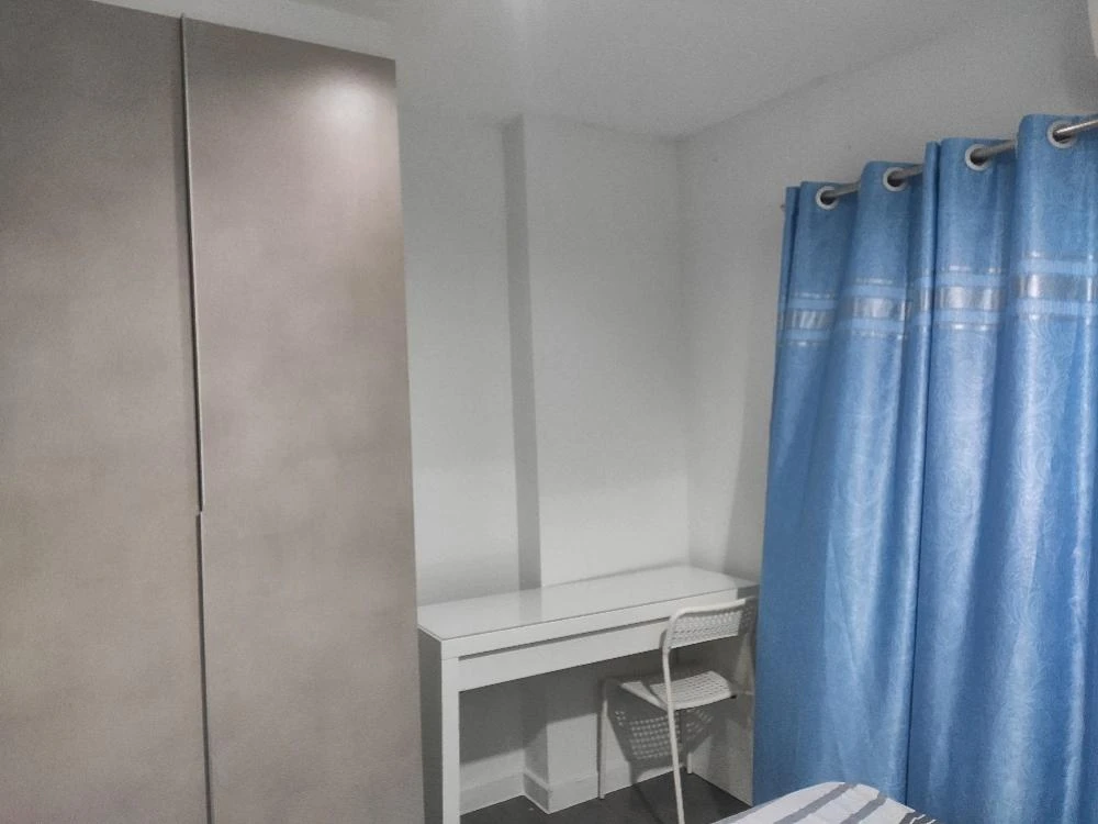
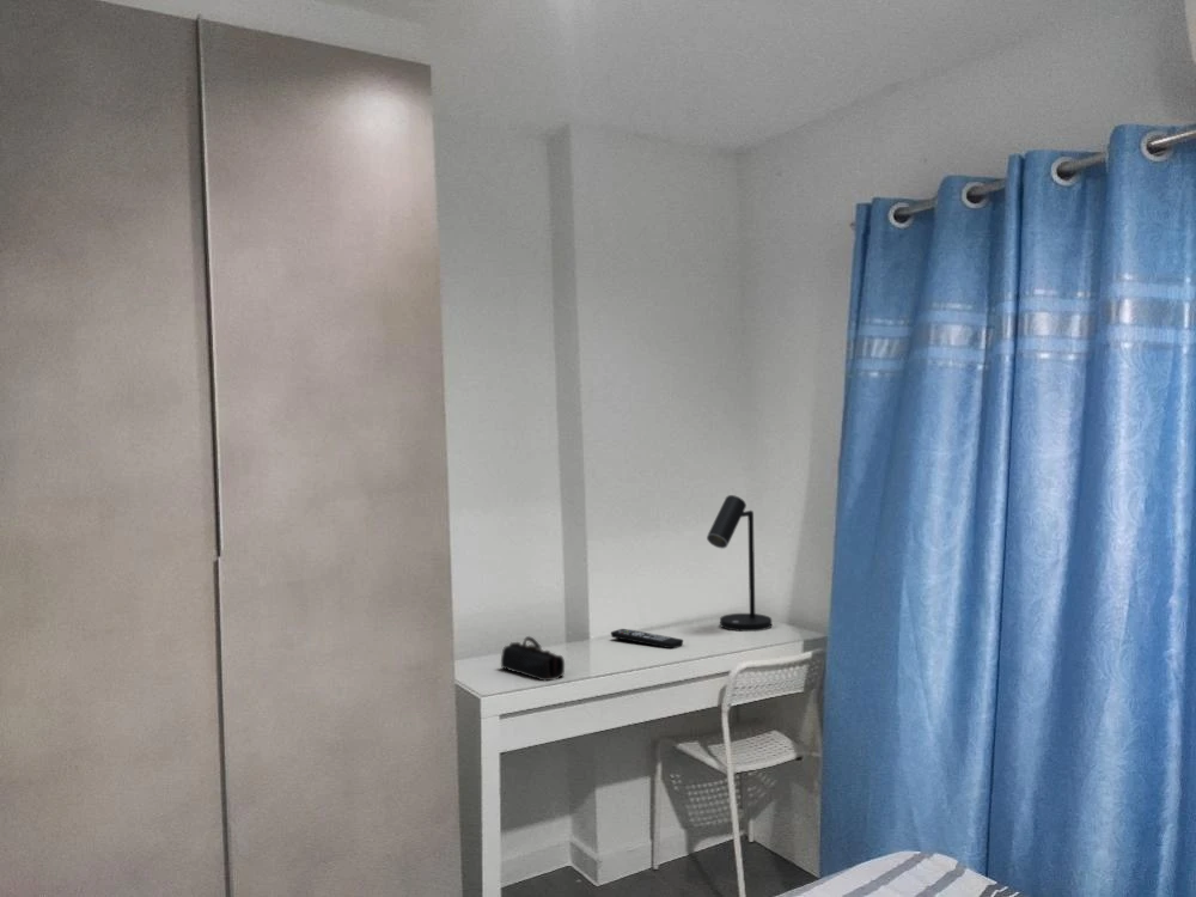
+ desk lamp (749, 561)
+ pencil case (532, 654)
+ remote control (646, 639)
